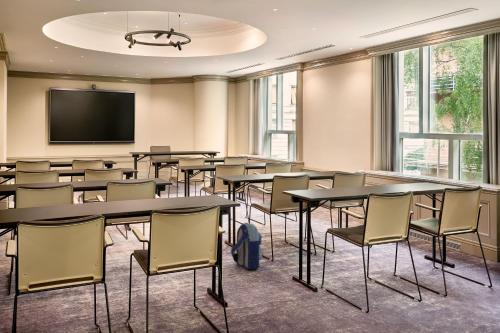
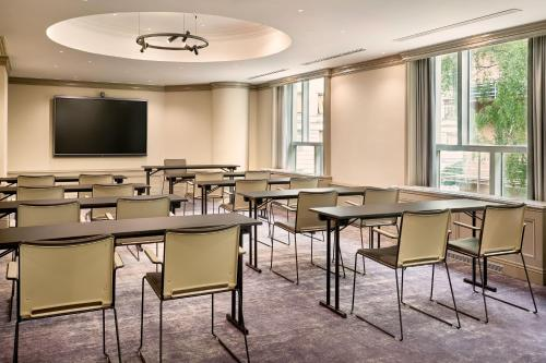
- backpack (247, 244)
